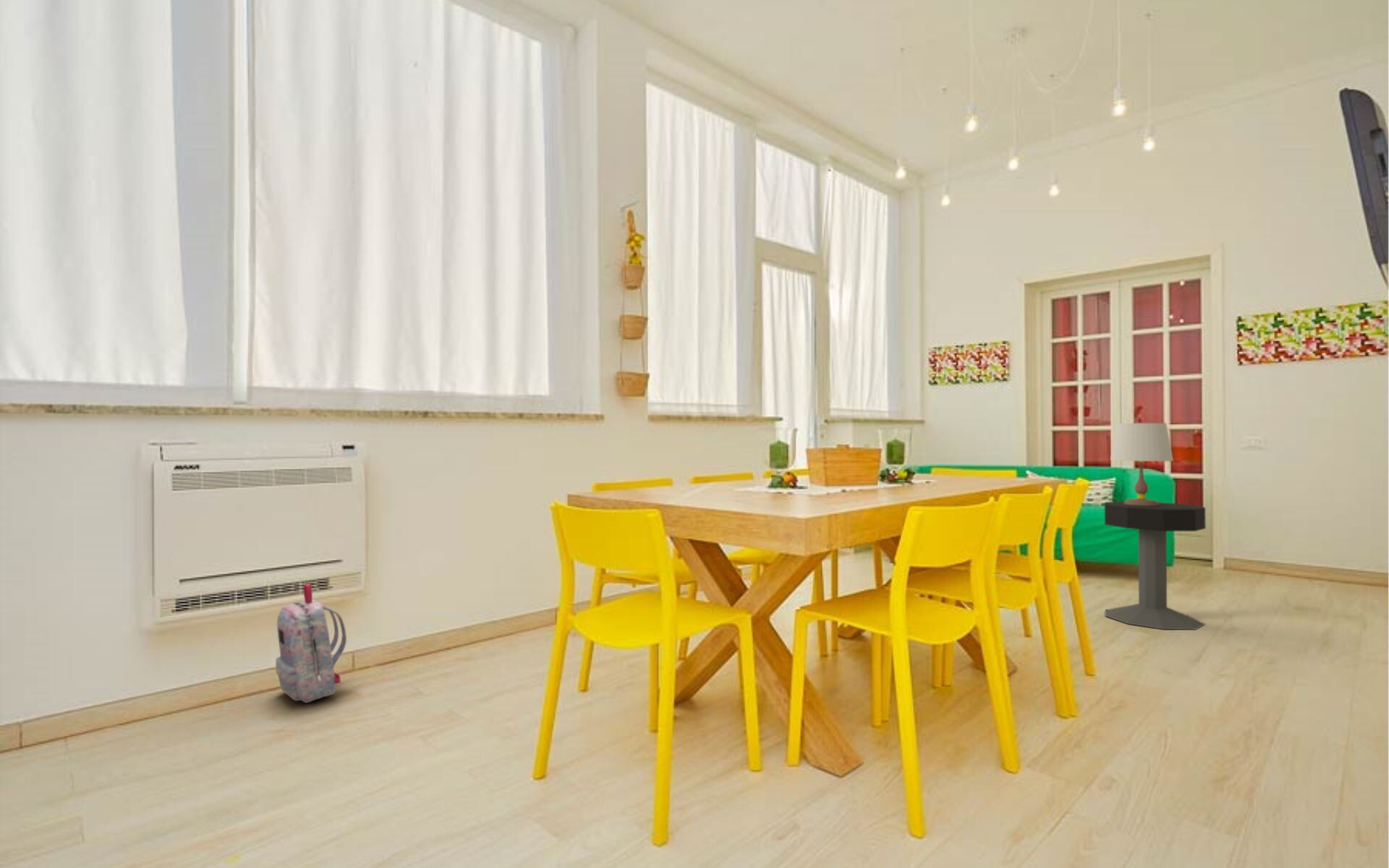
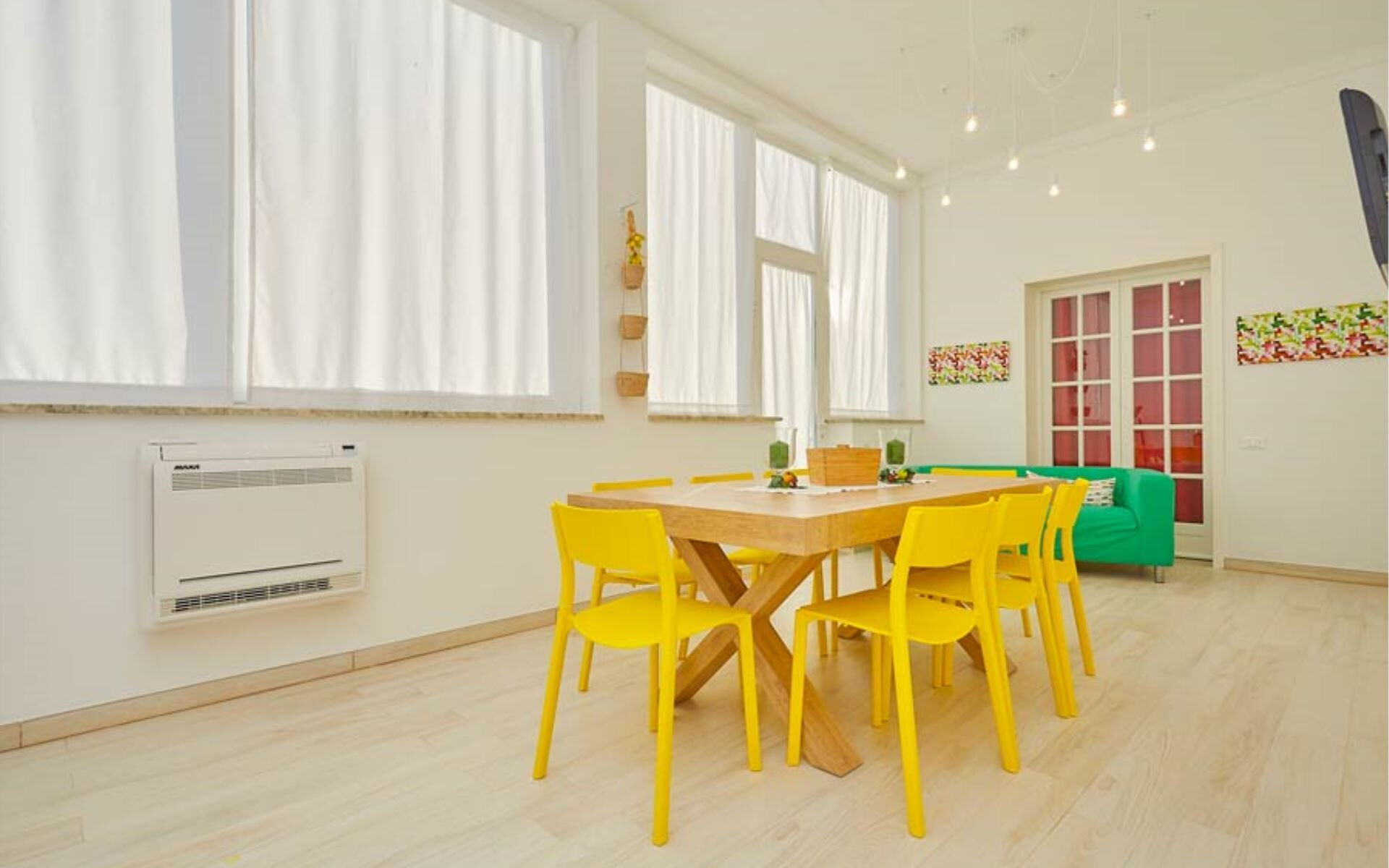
- side table (1152, 561)
- table lamp (1141, 463)
- backpack (312, 638)
